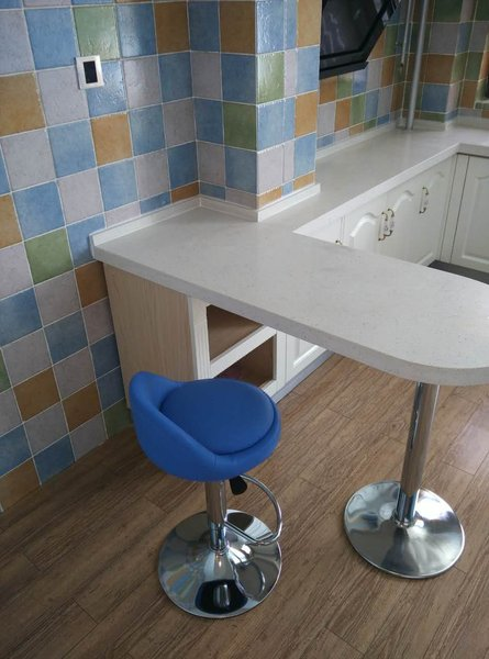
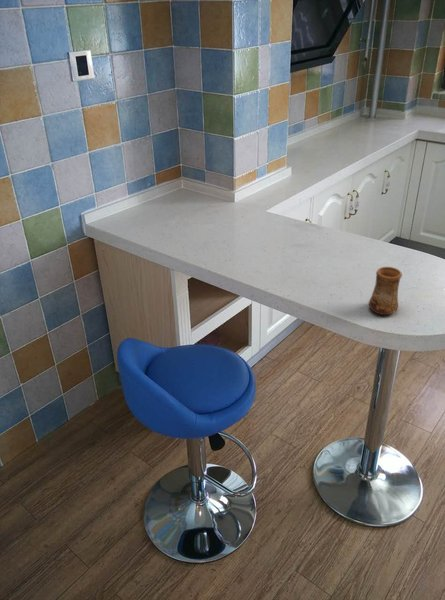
+ cup (385, 291)
